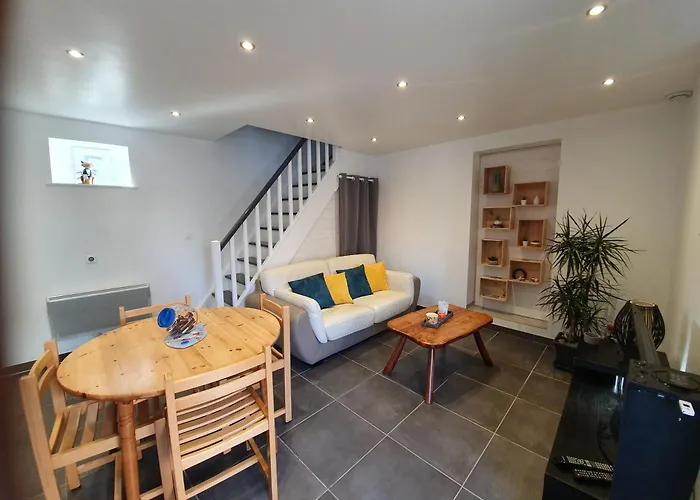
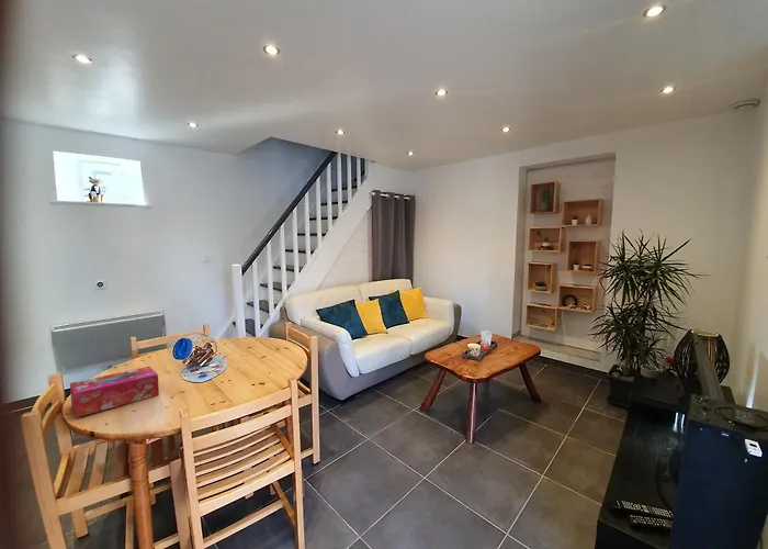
+ tissue box (115, 389)
